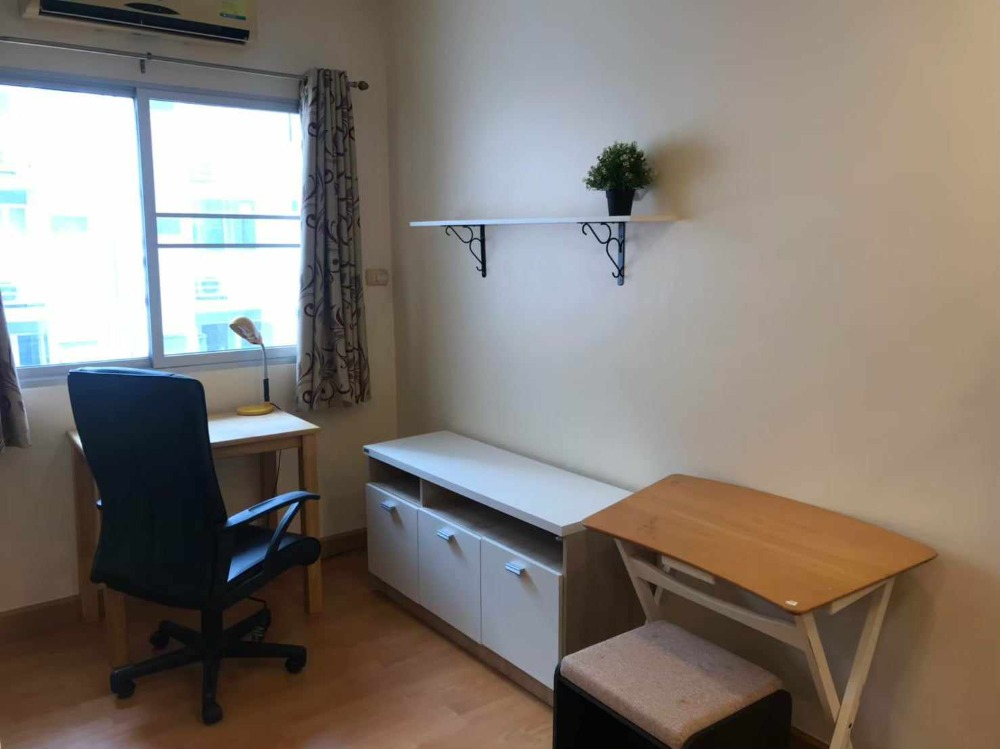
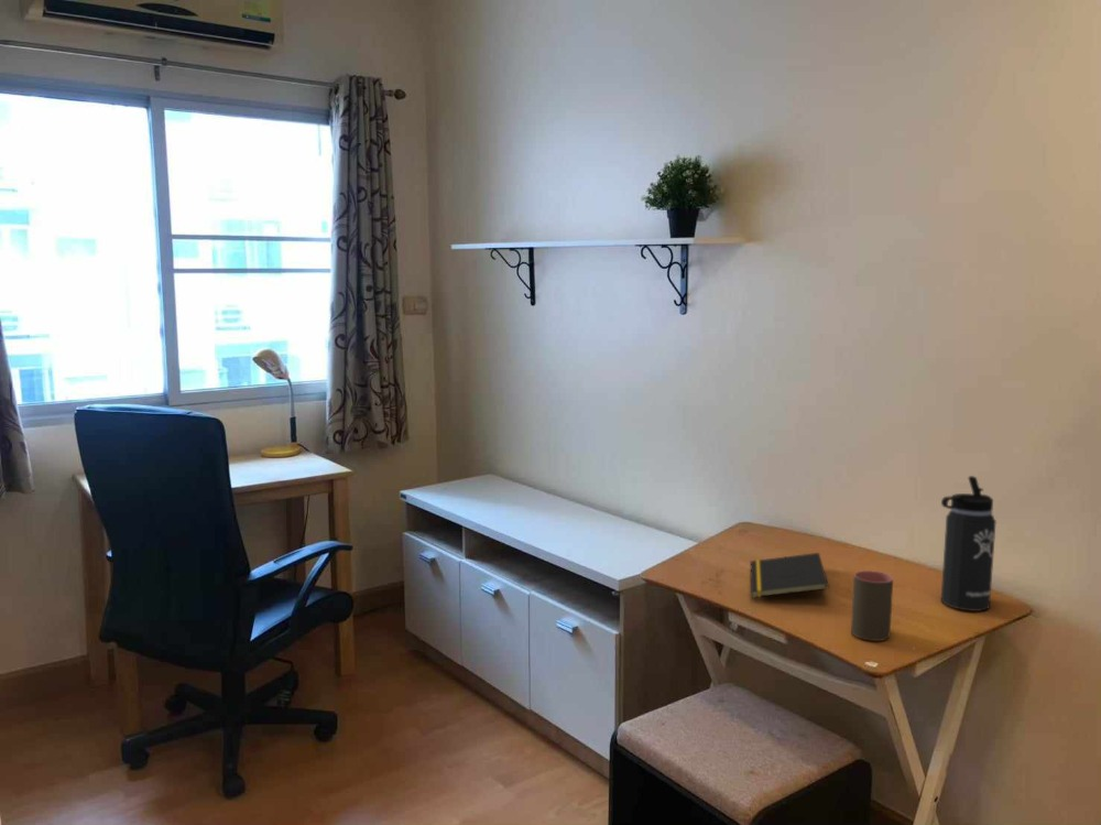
+ notepad (786, 574)
+ cup (871, 605)
+ thermos bottle (964, 540)
